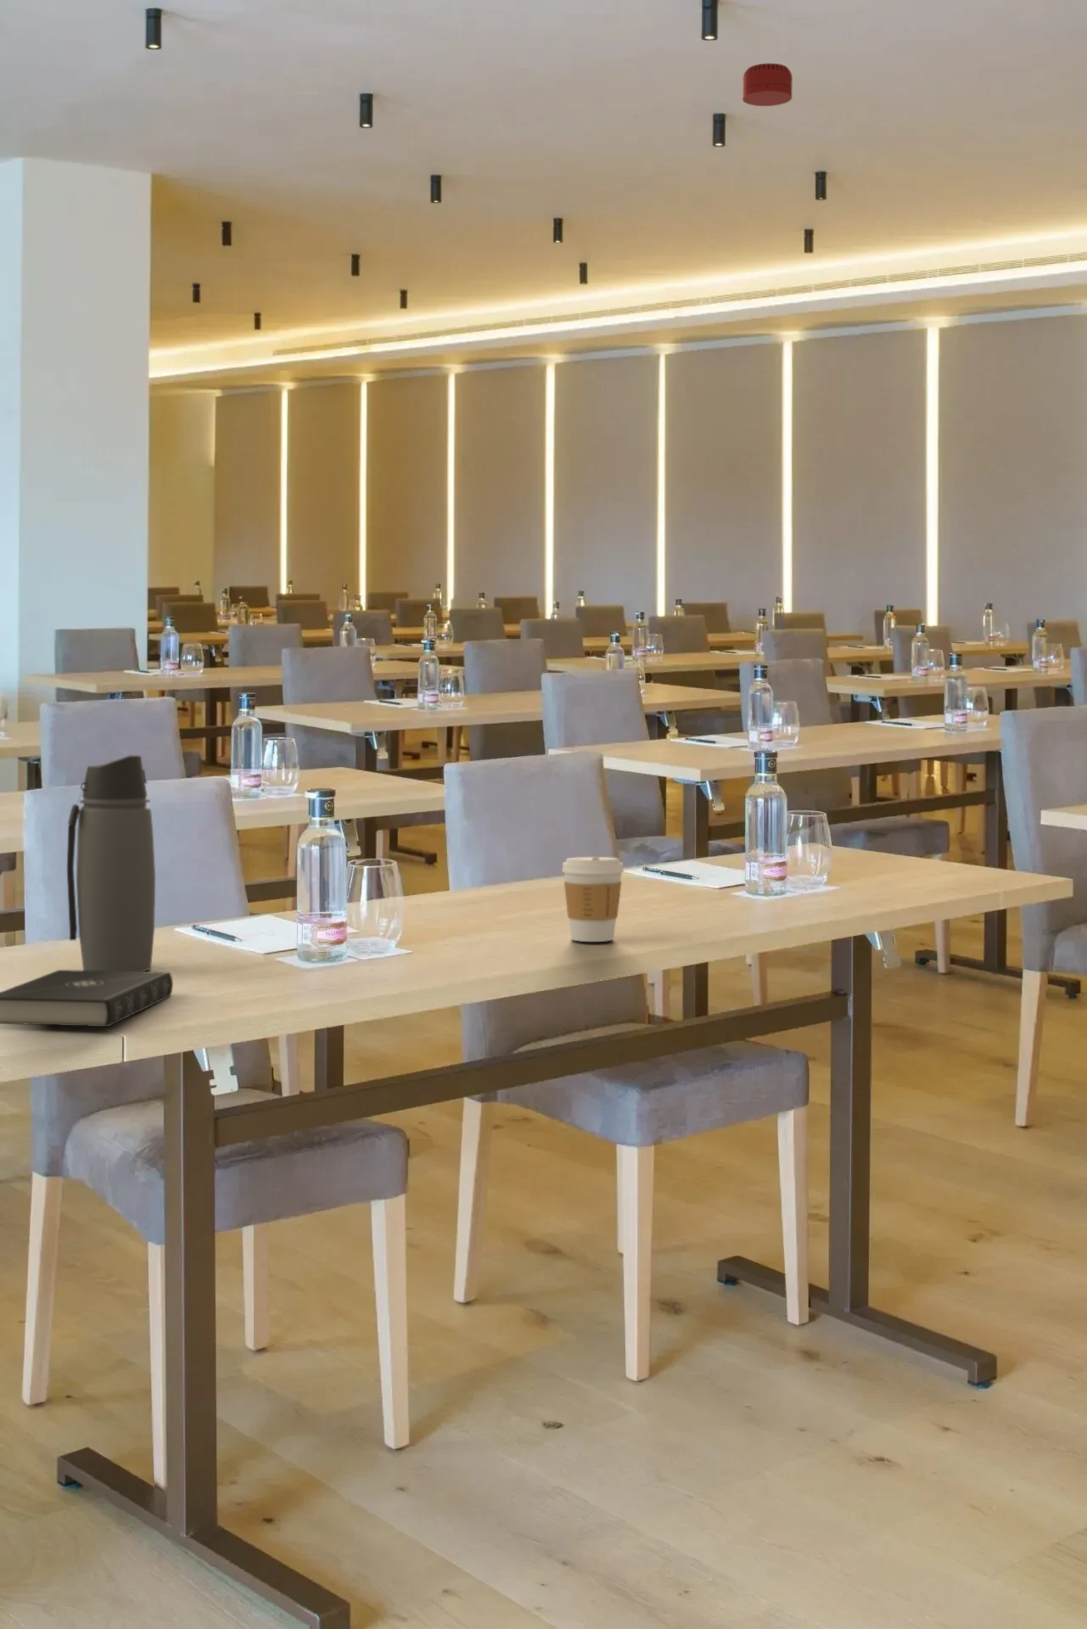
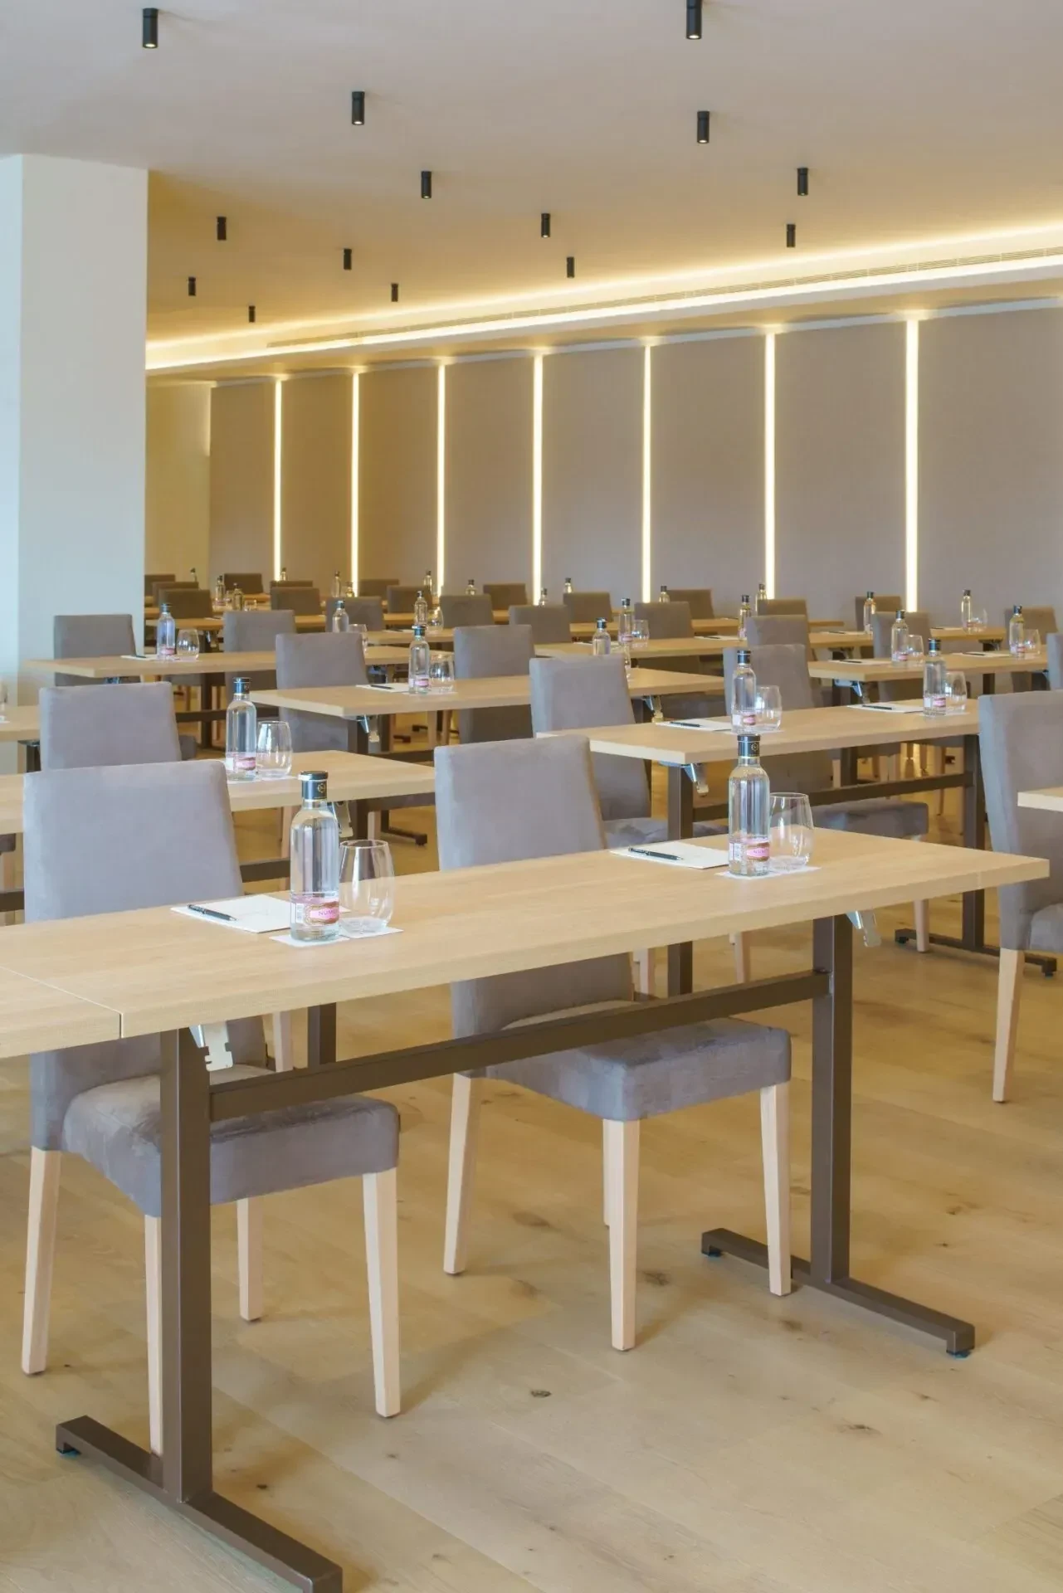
- water bottle (113, 862)
- book (84, 996)
- smoke detector (767, 84)
- coffee cup (592, 896)
